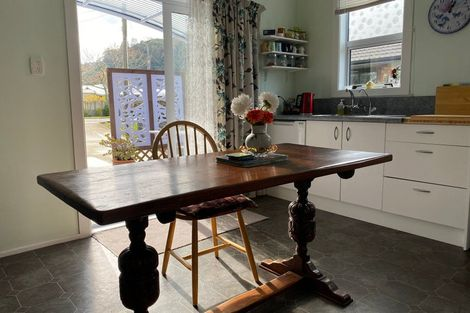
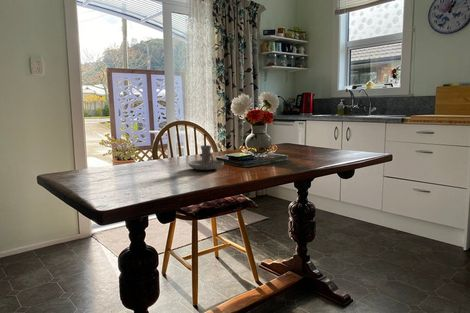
+ candle holder (207, 157)
